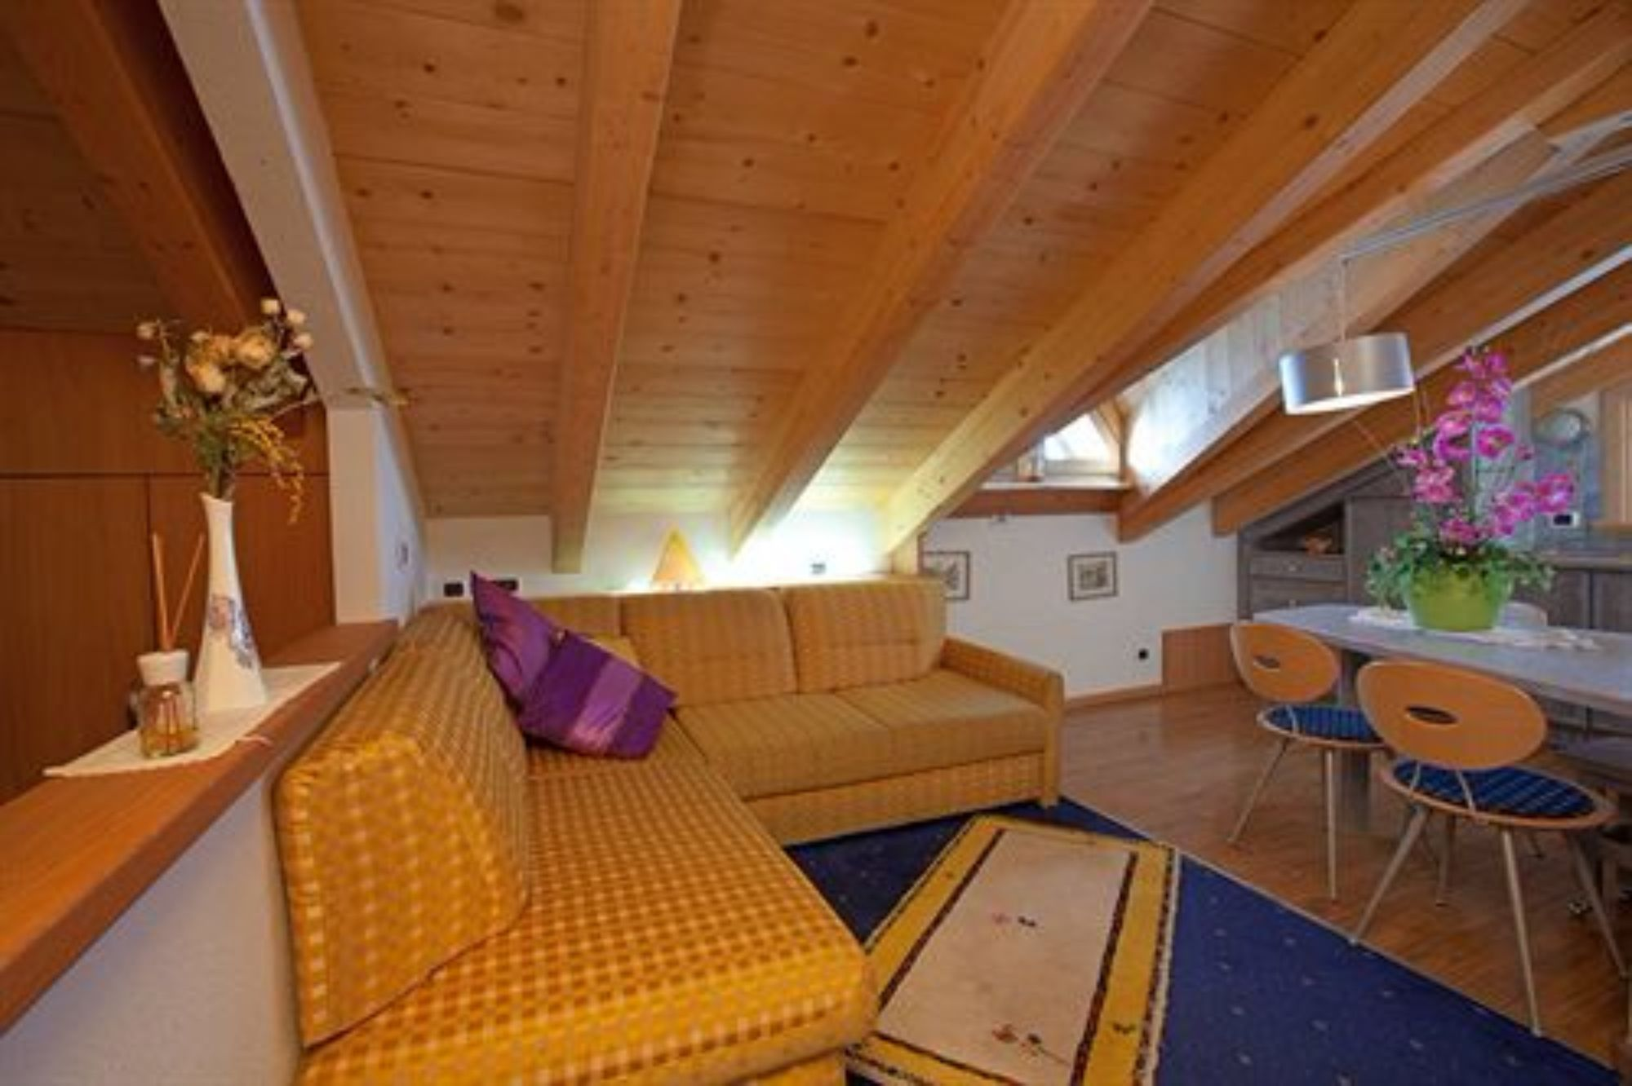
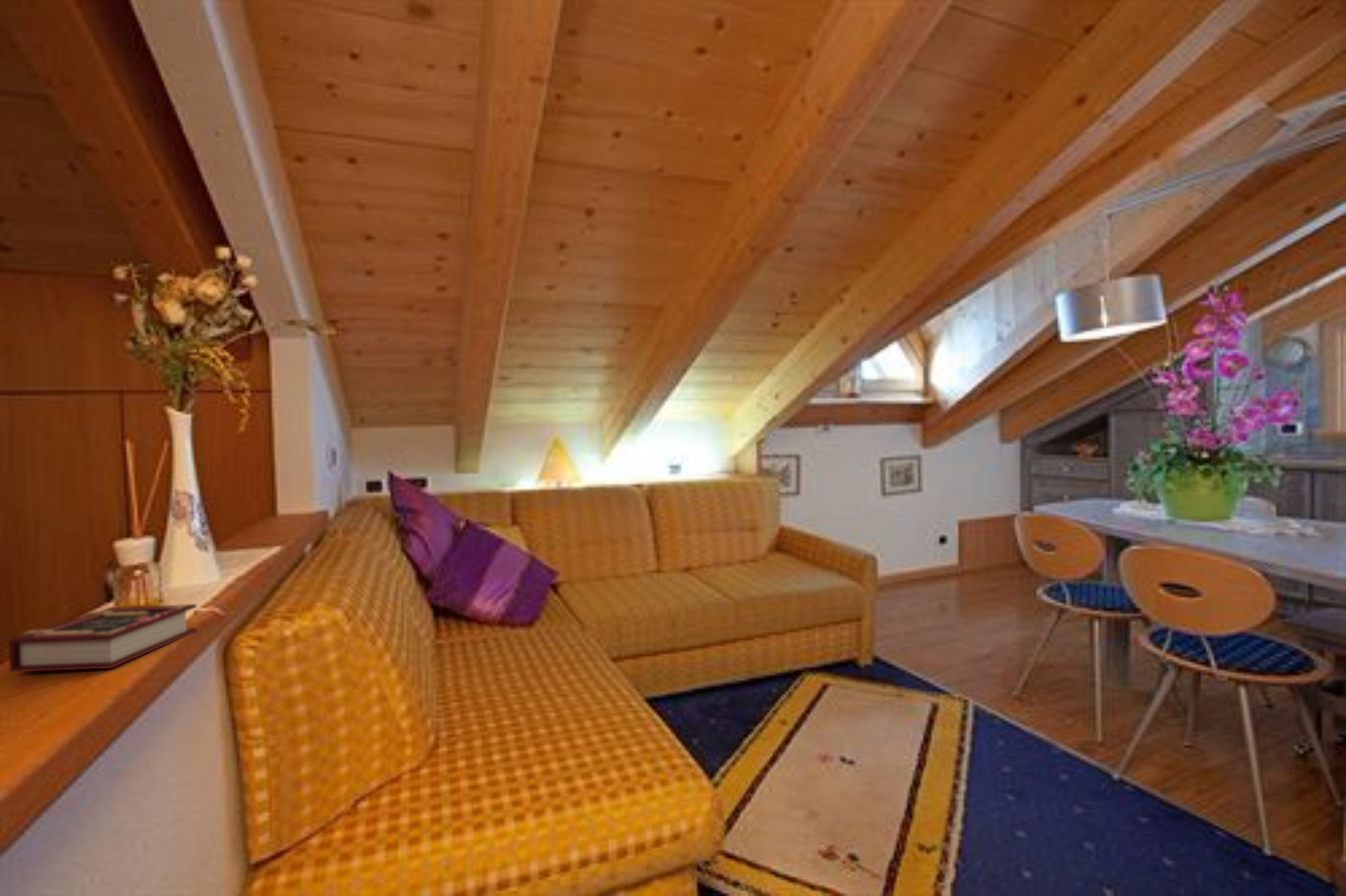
+ book (110, 633)
